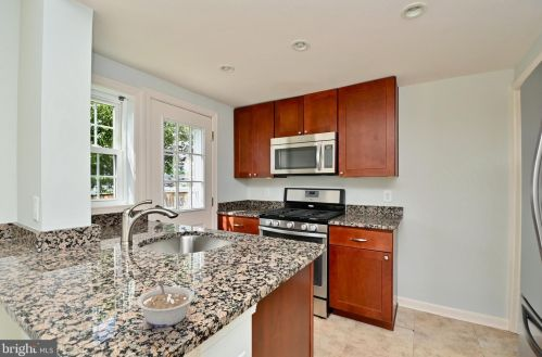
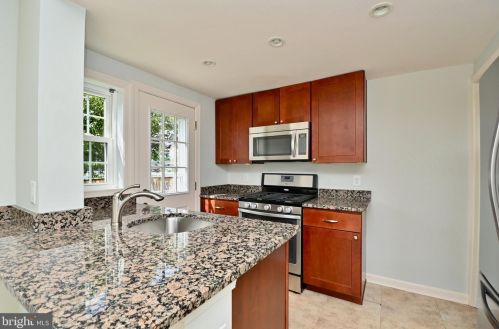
- legume (164, 304)
